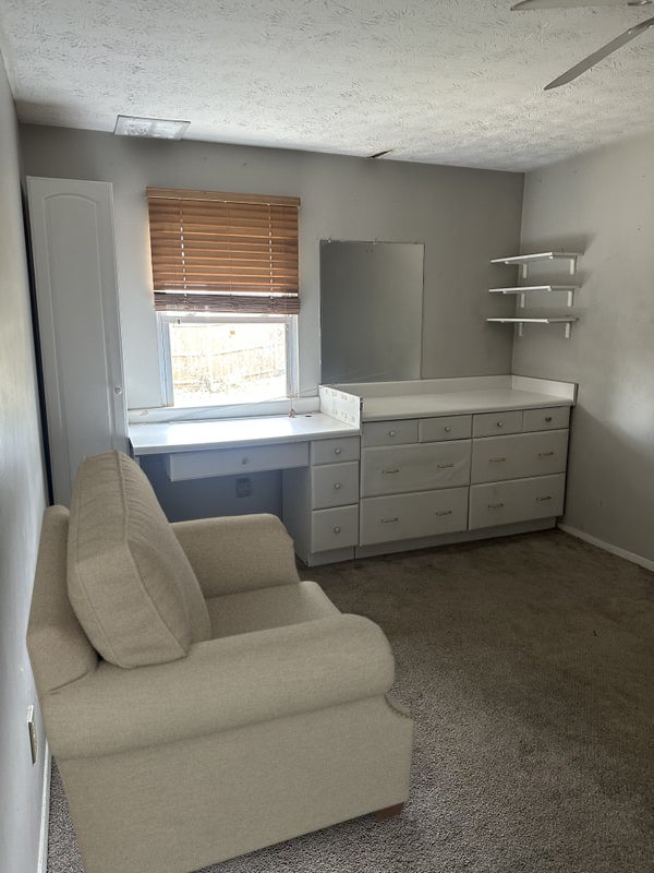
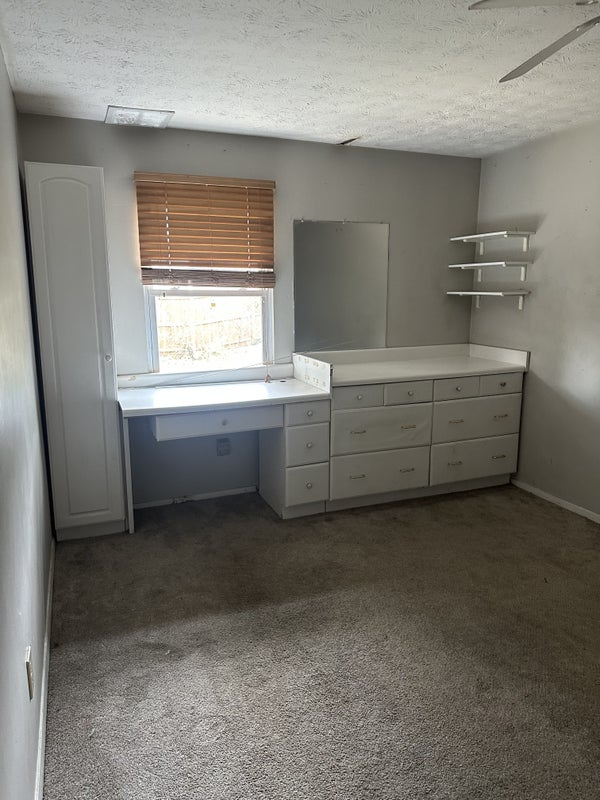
- chair (213, 622)
